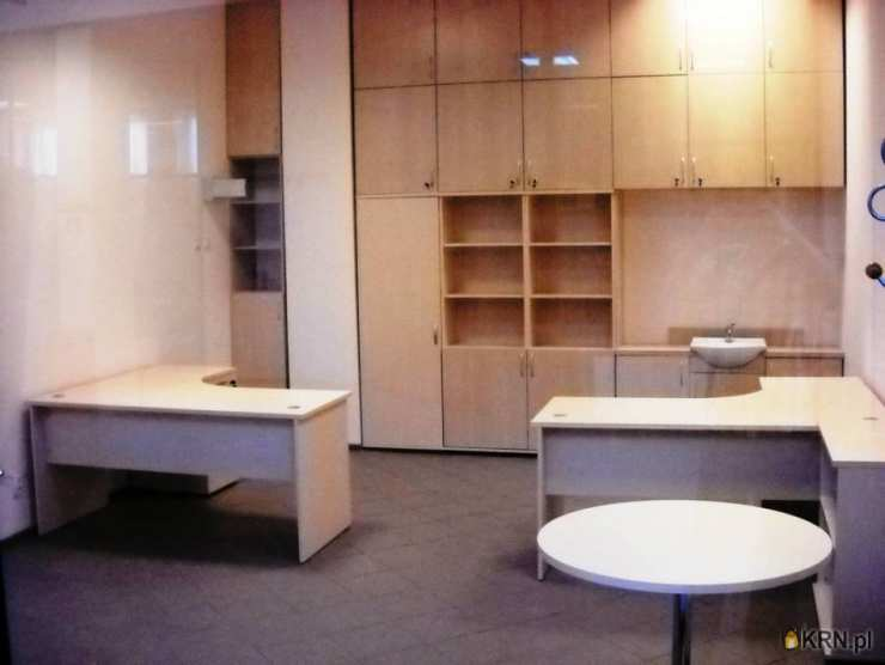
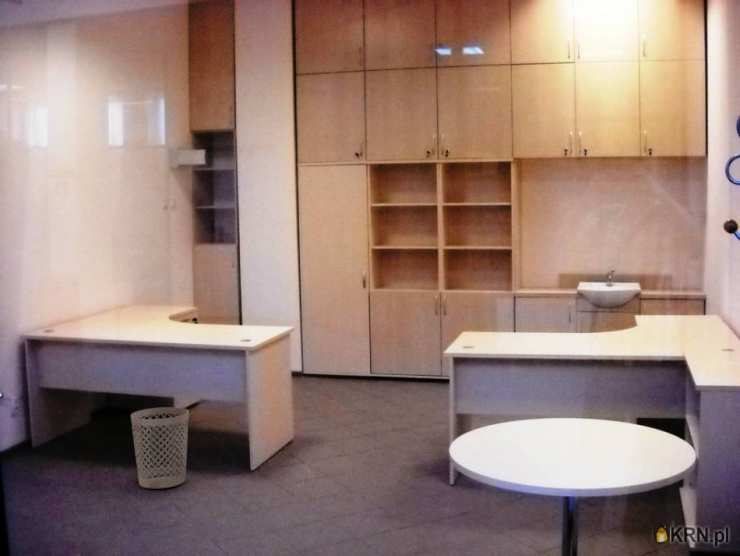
+ wastebasket (161, 447)
